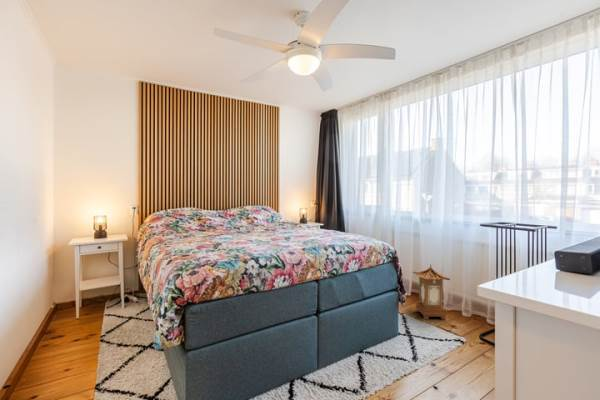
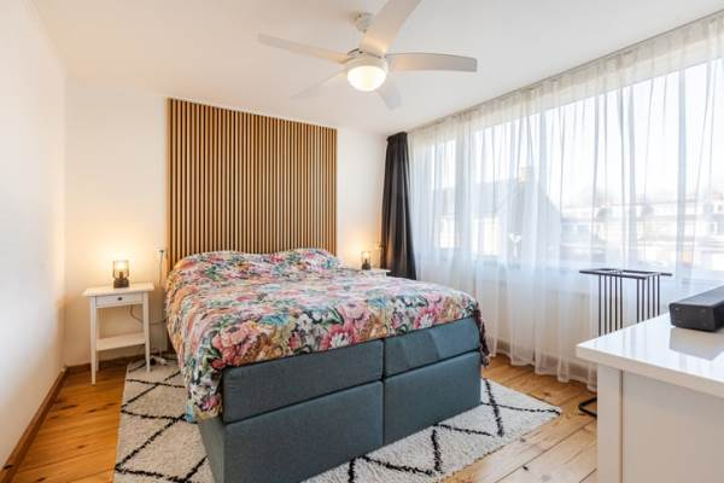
- lantern (430, 289)
